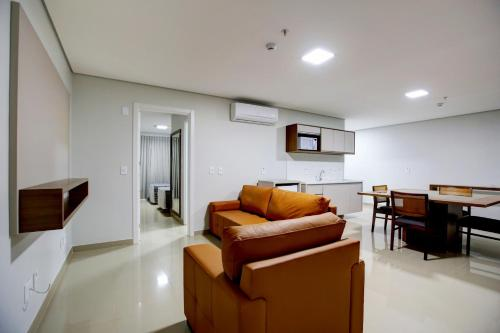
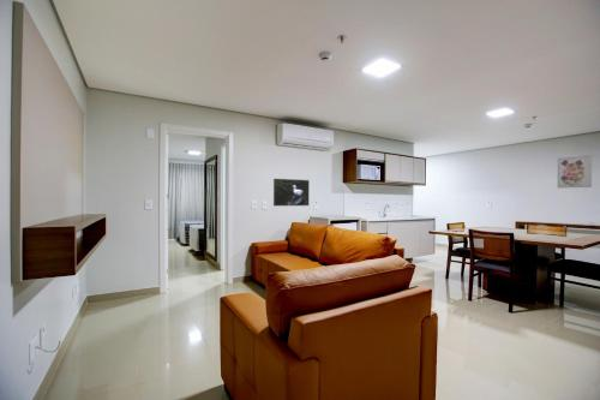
+ wall art (574, 172)
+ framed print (292, 192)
